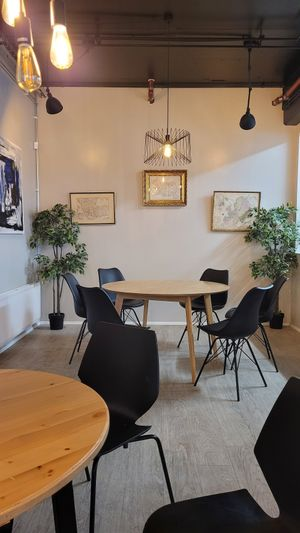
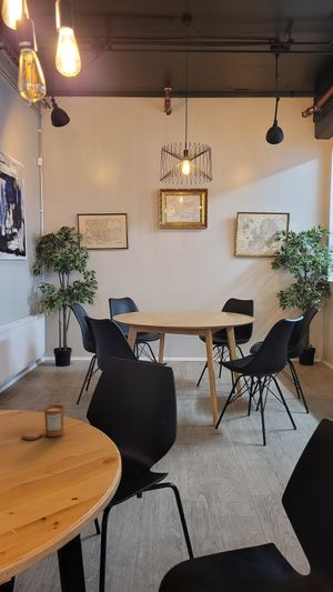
+ candle (46, 421)
